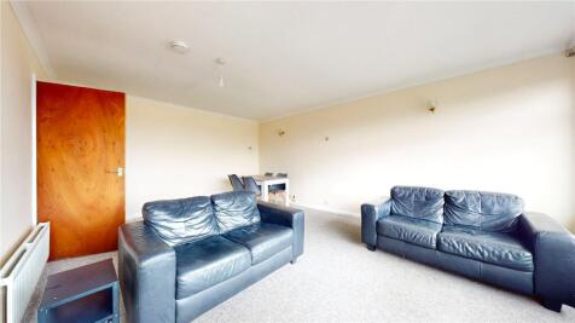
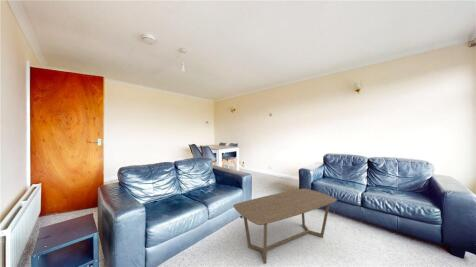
+ coffee table (285, 218)
